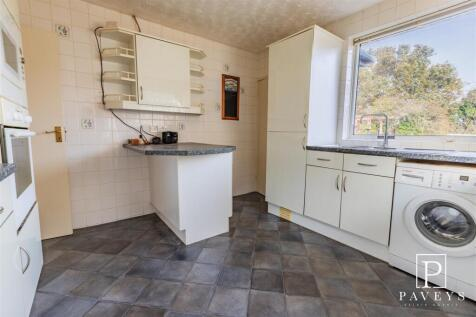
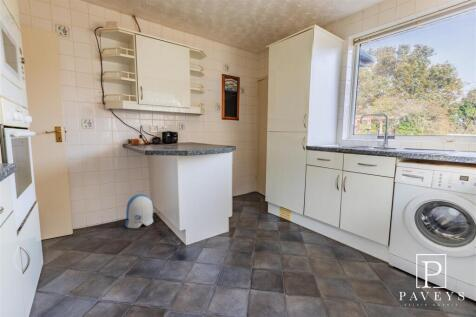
+ sun visor (139, 208)
